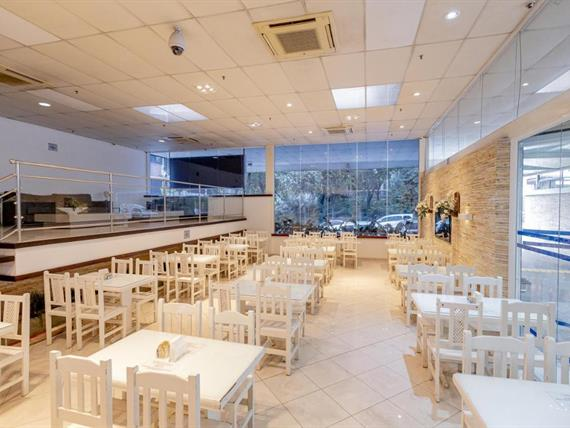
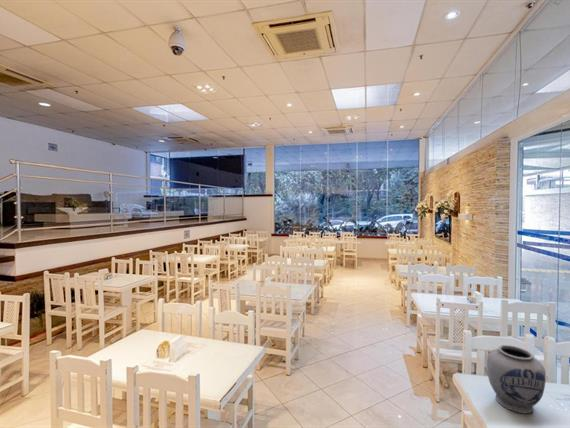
+ vase (514, 377)
